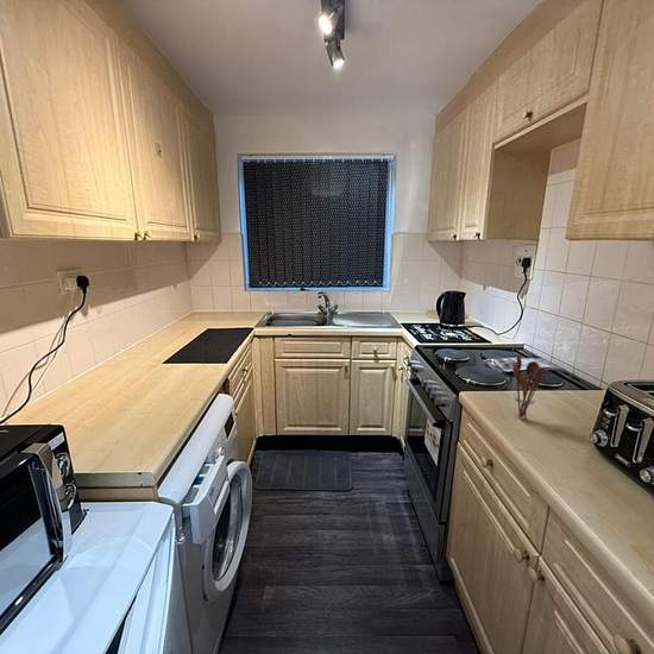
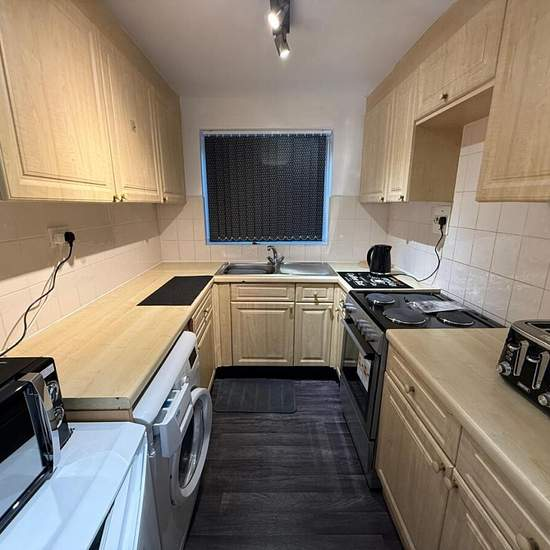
- utensil holder (524, 388)
